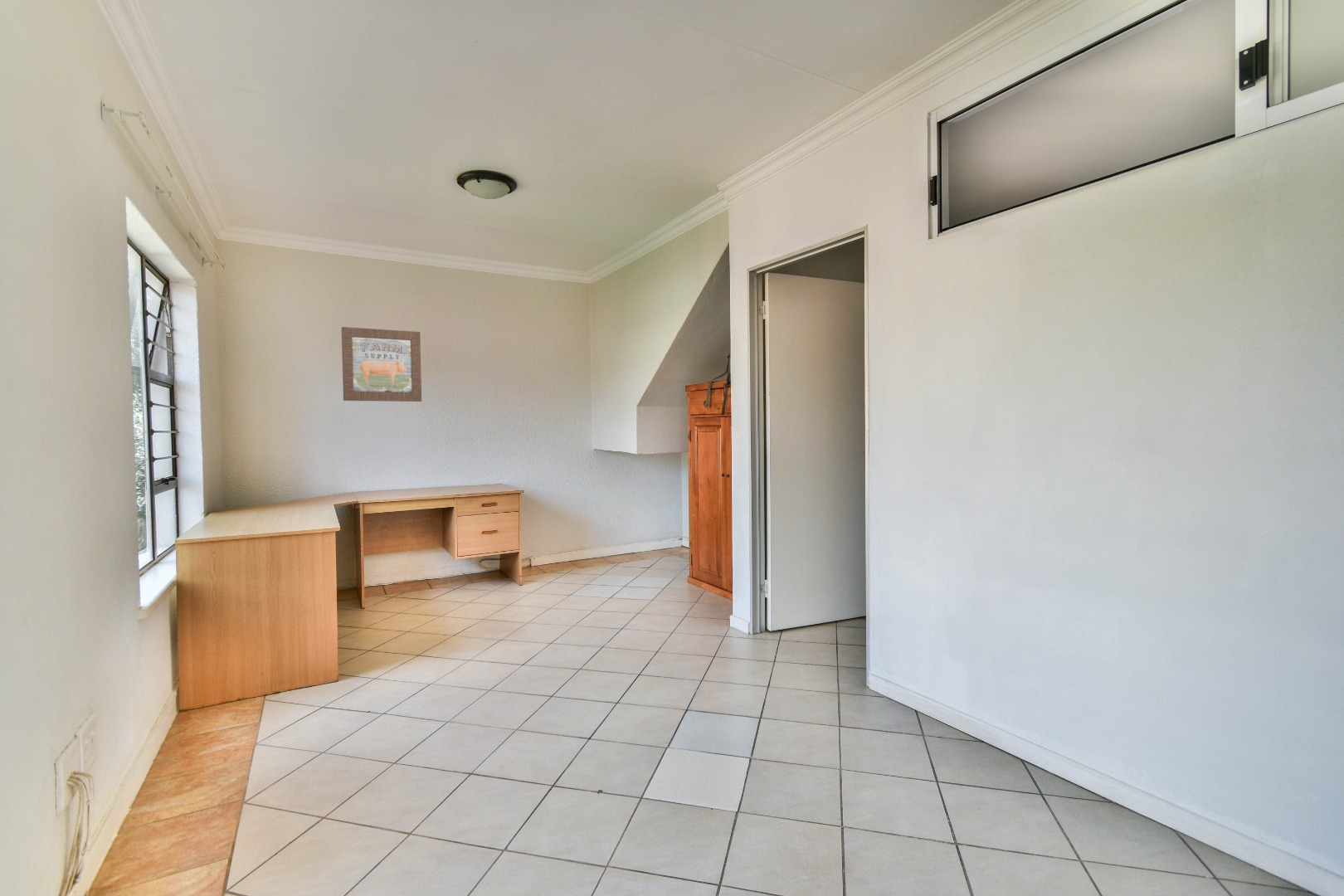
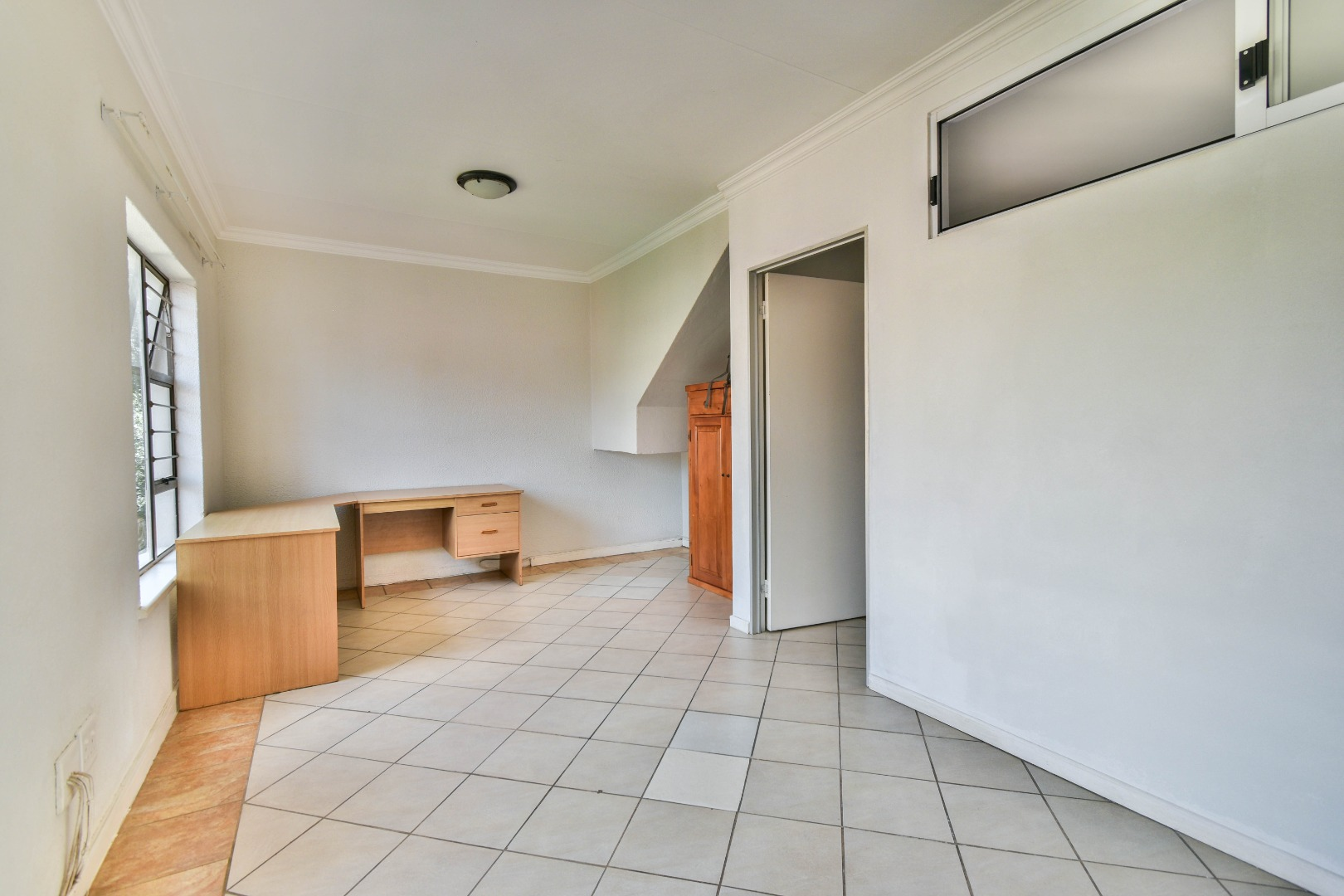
- wall art (382, 365)
